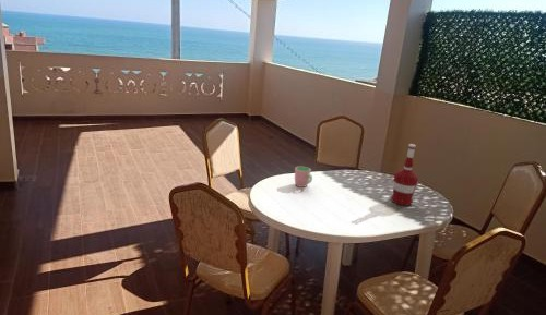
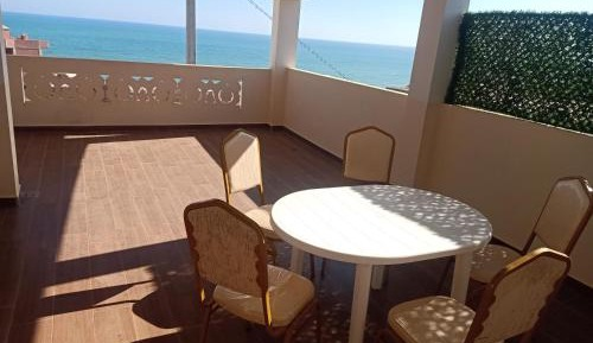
- cup (304, 178)
- alcohol (406, 173)
